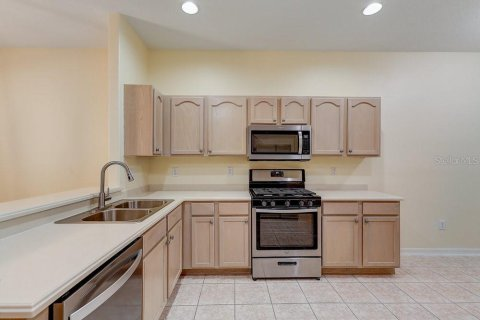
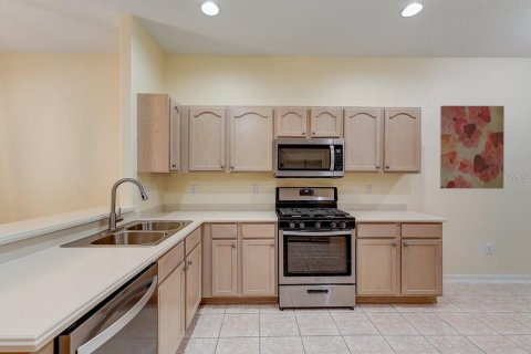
+ wall art (471, 147)
